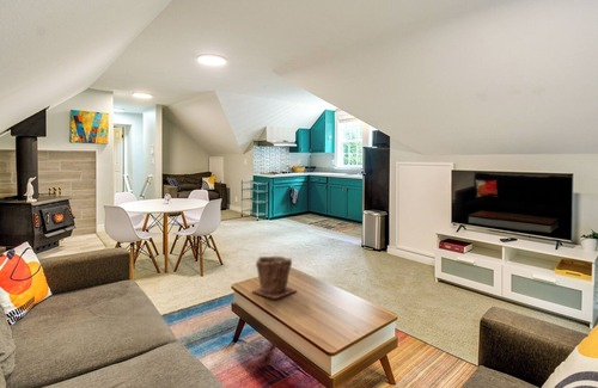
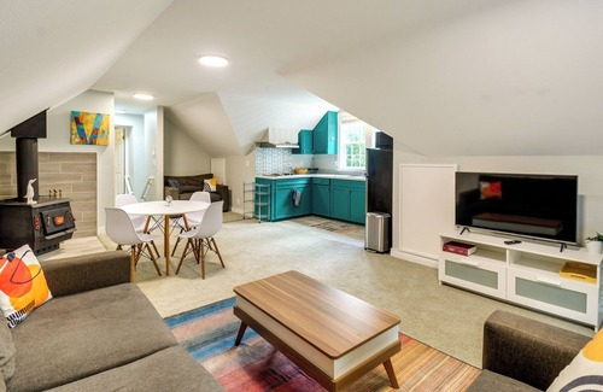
- plant pot (274, 273)
